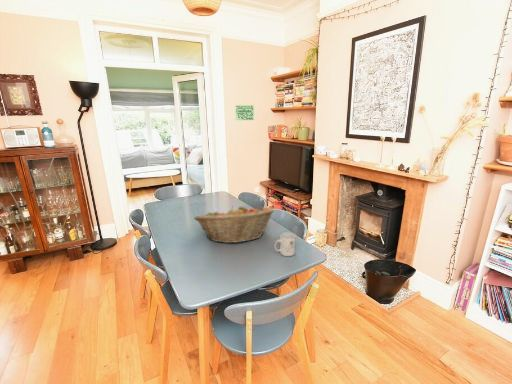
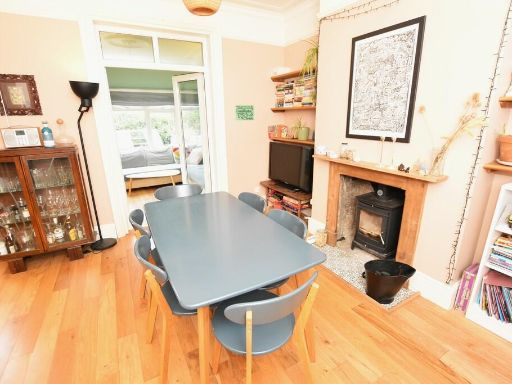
- mug (284, 244)
- fruit basket (234, 220)
